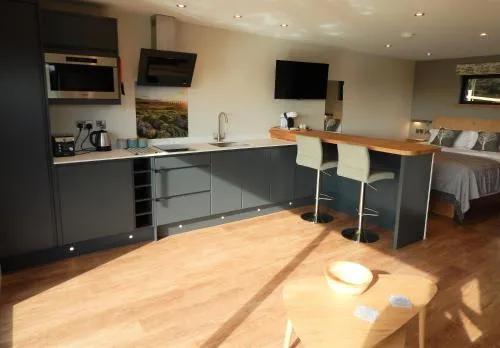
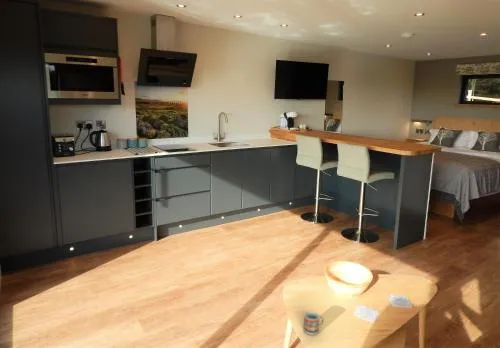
+ cup (313, 322)
